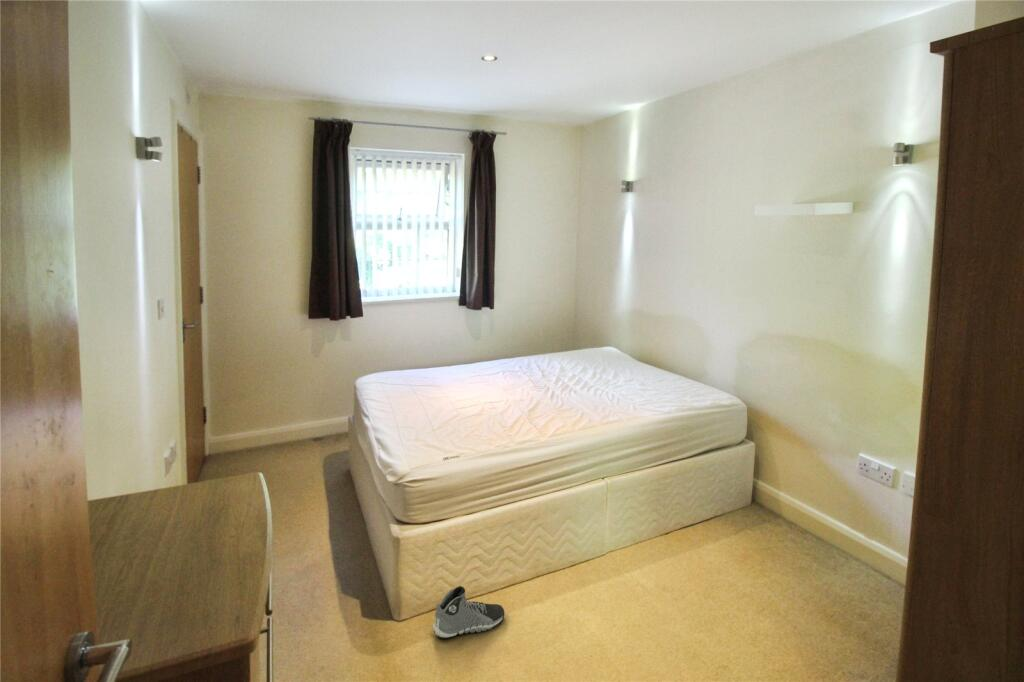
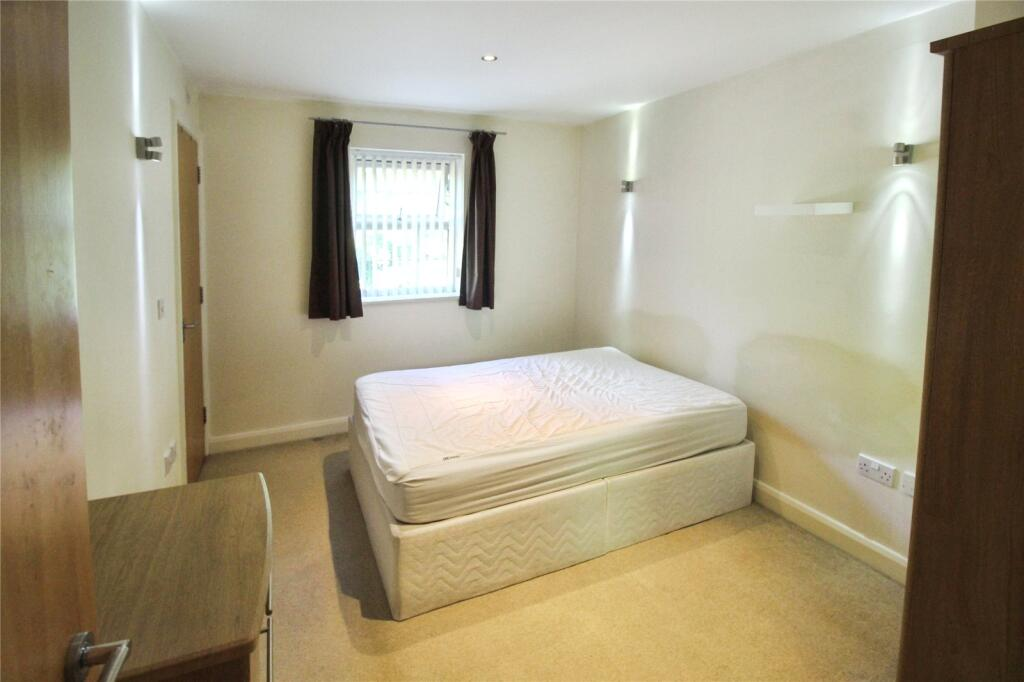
- sneaker (470, 606)
